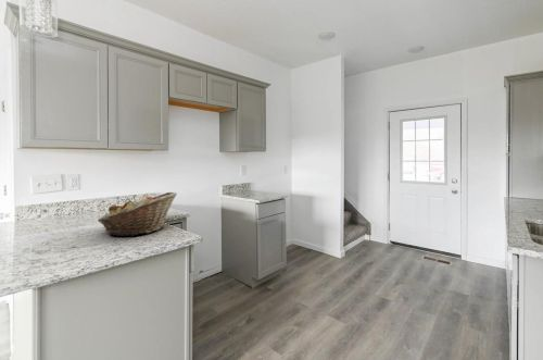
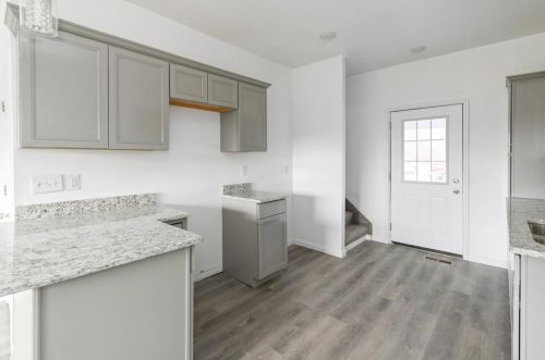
- fruit basket (140, 211)
